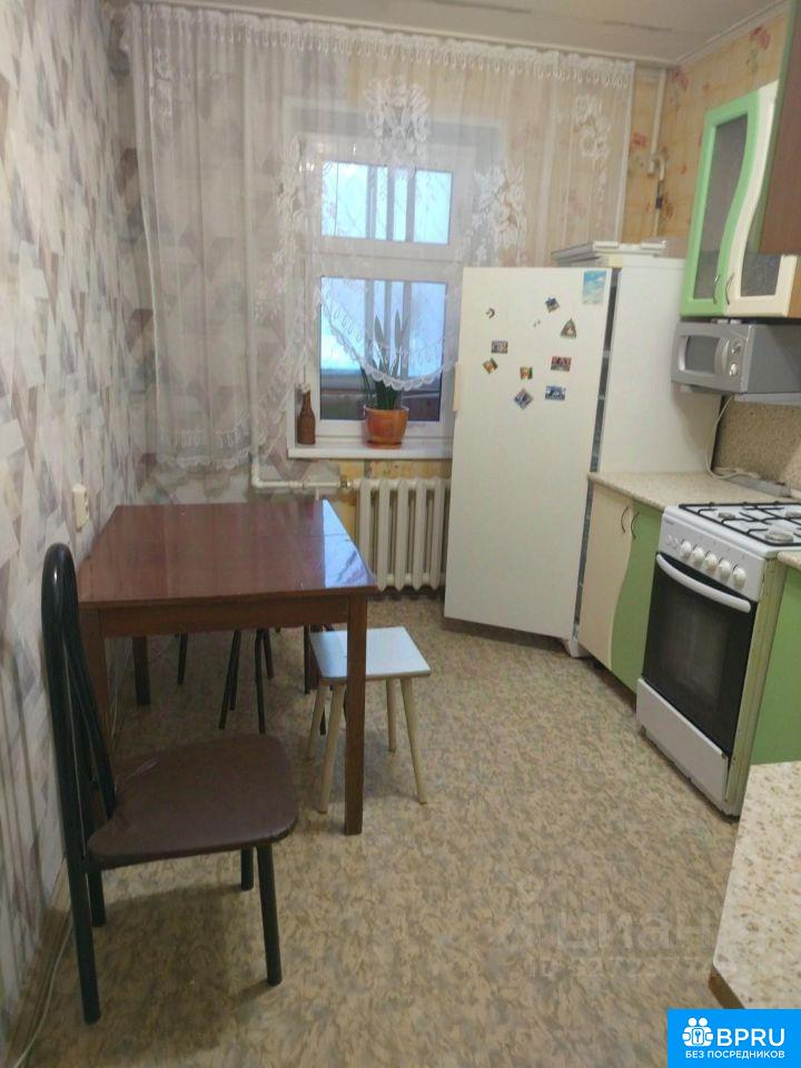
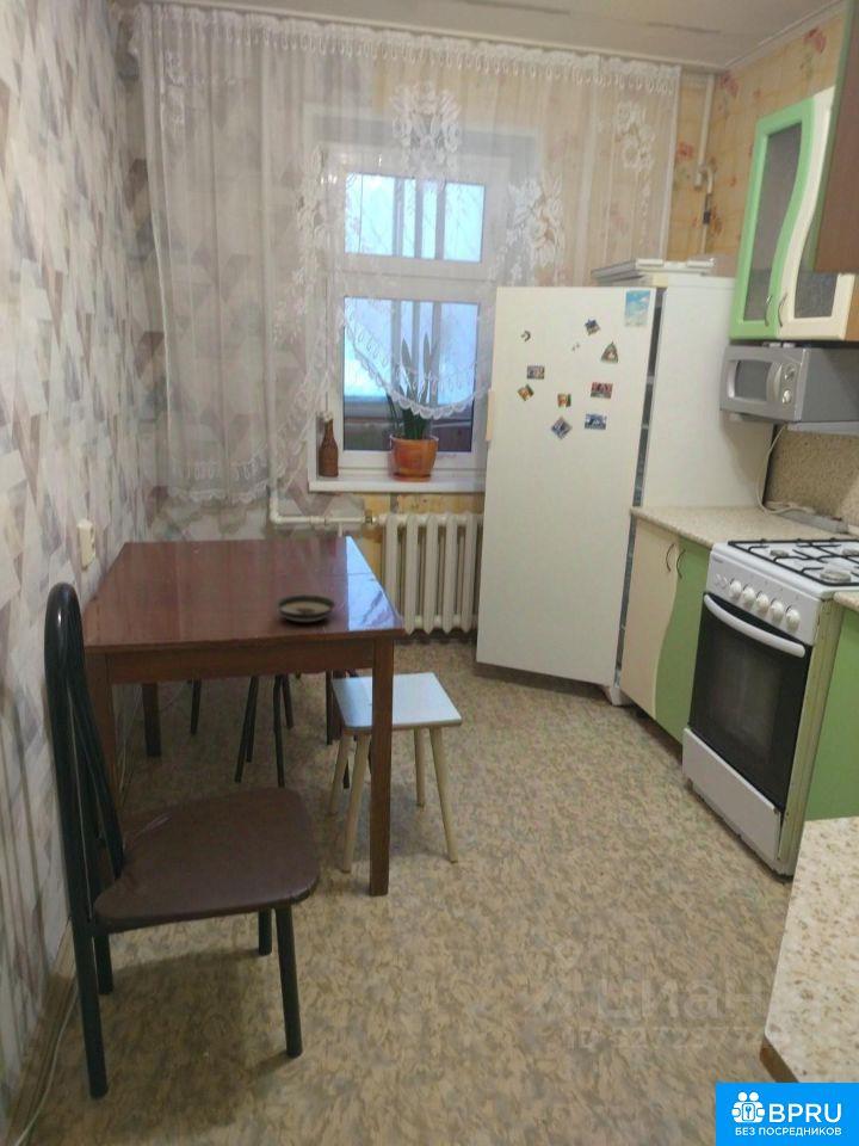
+ saucer (305, 610)
